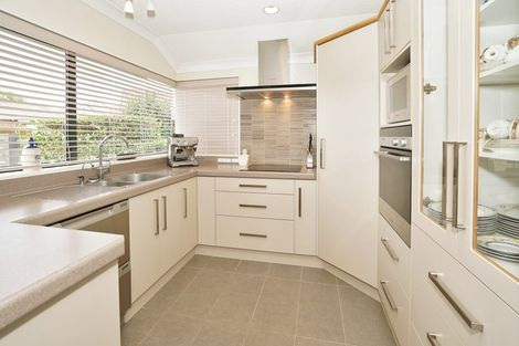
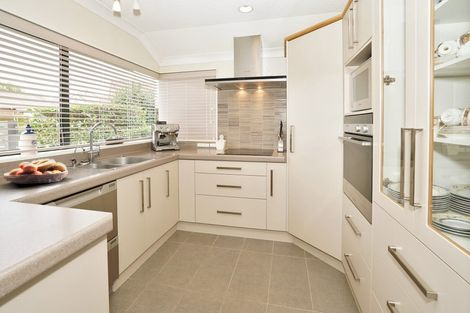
+ fruit bowl (37, 169)
